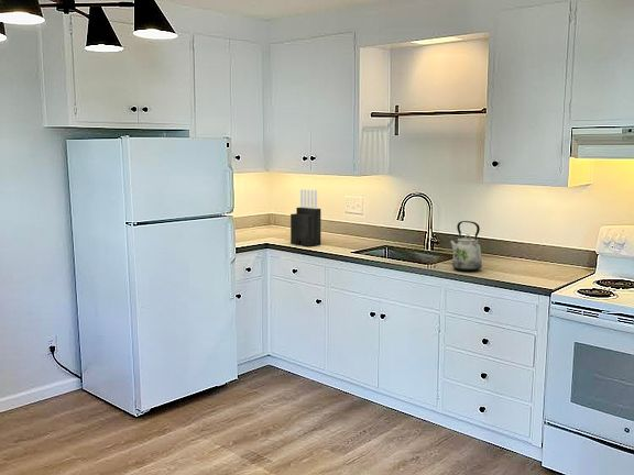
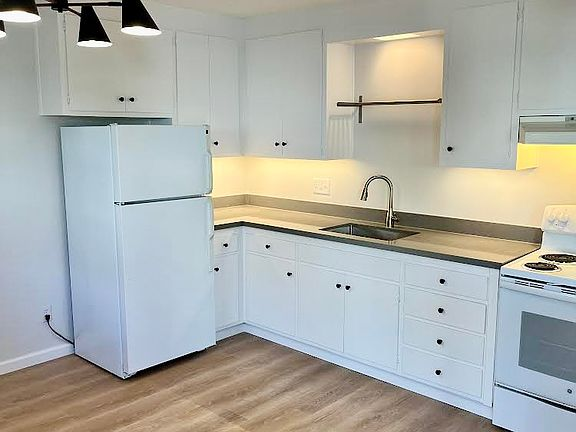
- kettle (463, 244)
- knife block (304, 217)
